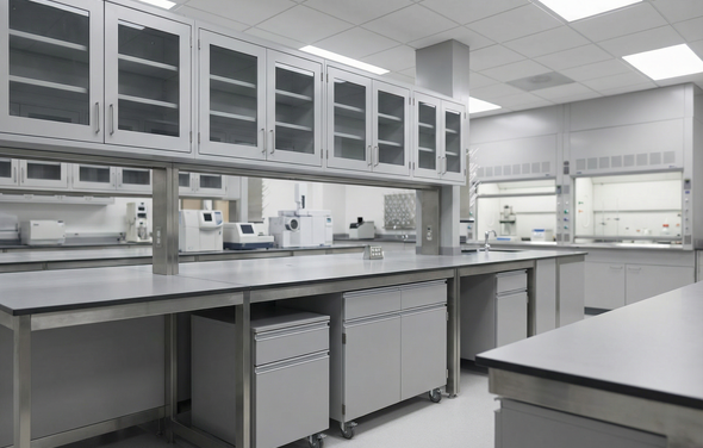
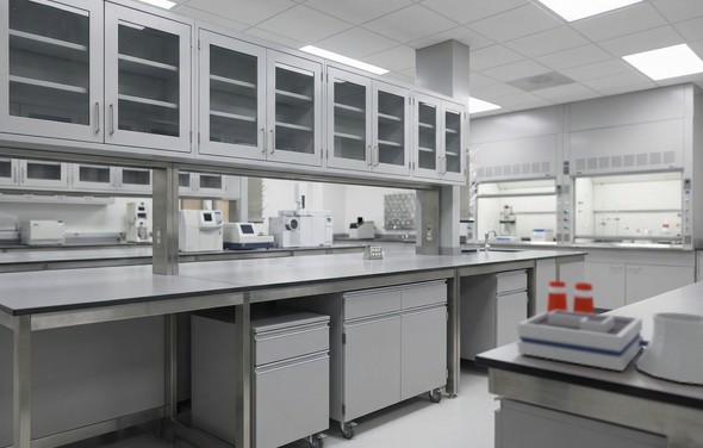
+ laboratory equipment (612, 322)
